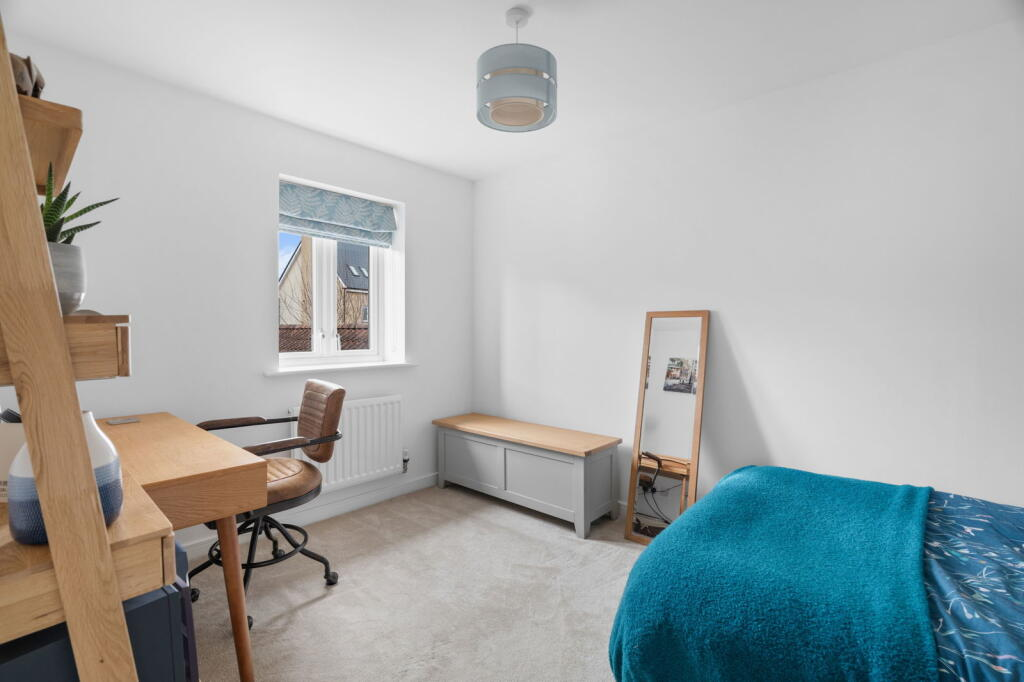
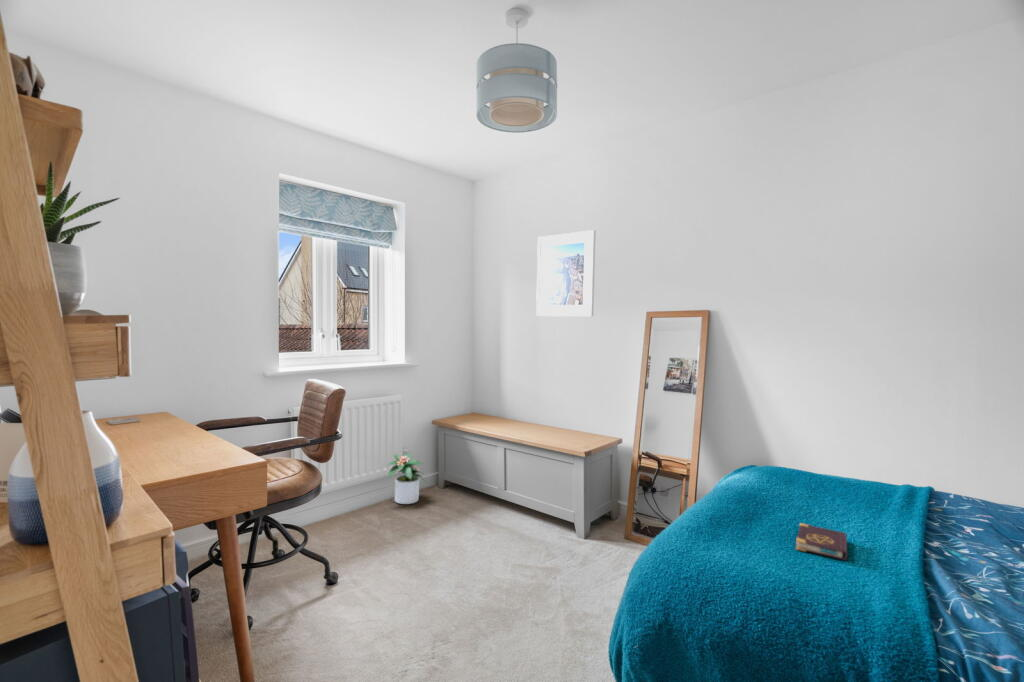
+ book (821, 540)
+ potted plant (405, 478)
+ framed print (564, 275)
